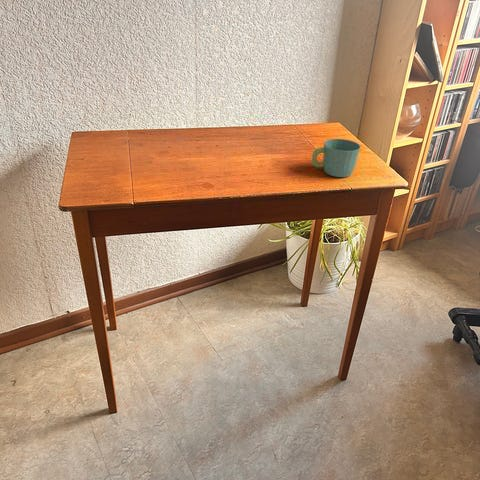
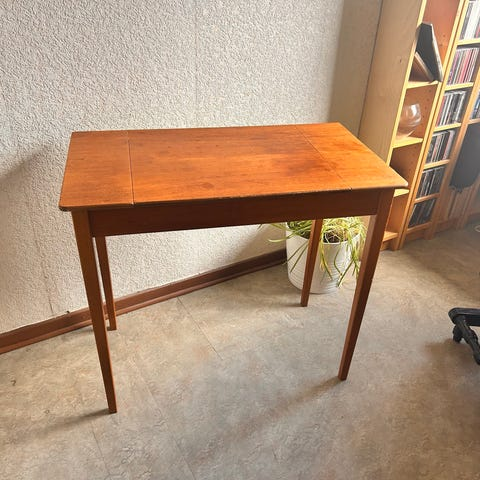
- mug (334, 158)
